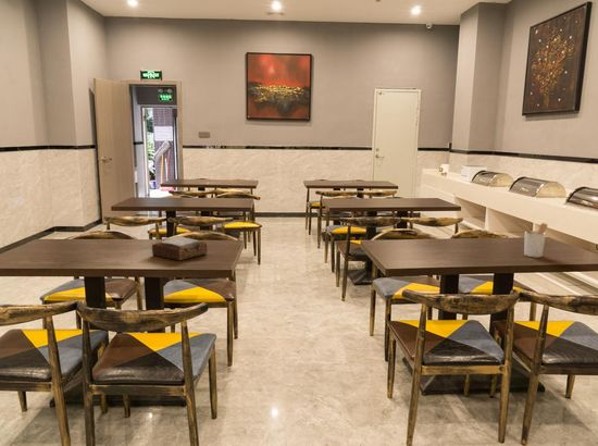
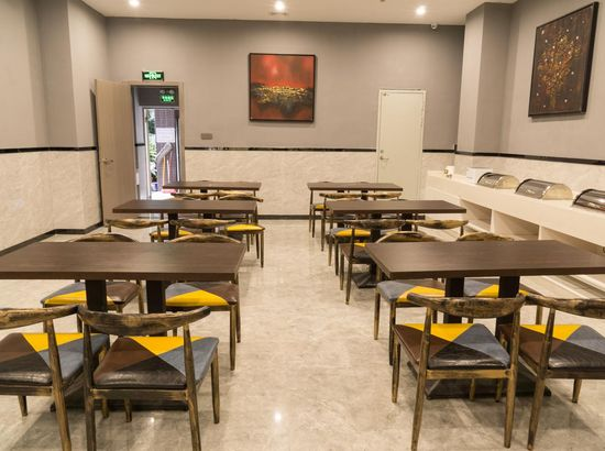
- napkin holder (179, 247)
- utensil holder (531, 238)
